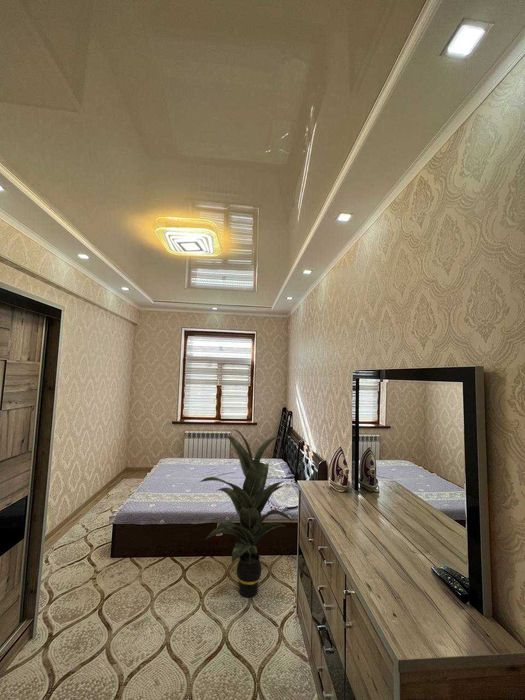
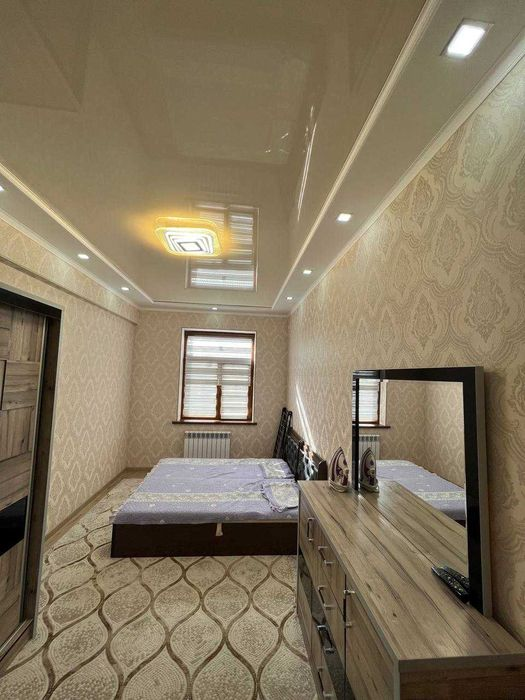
- indoor plant (245, 507)
